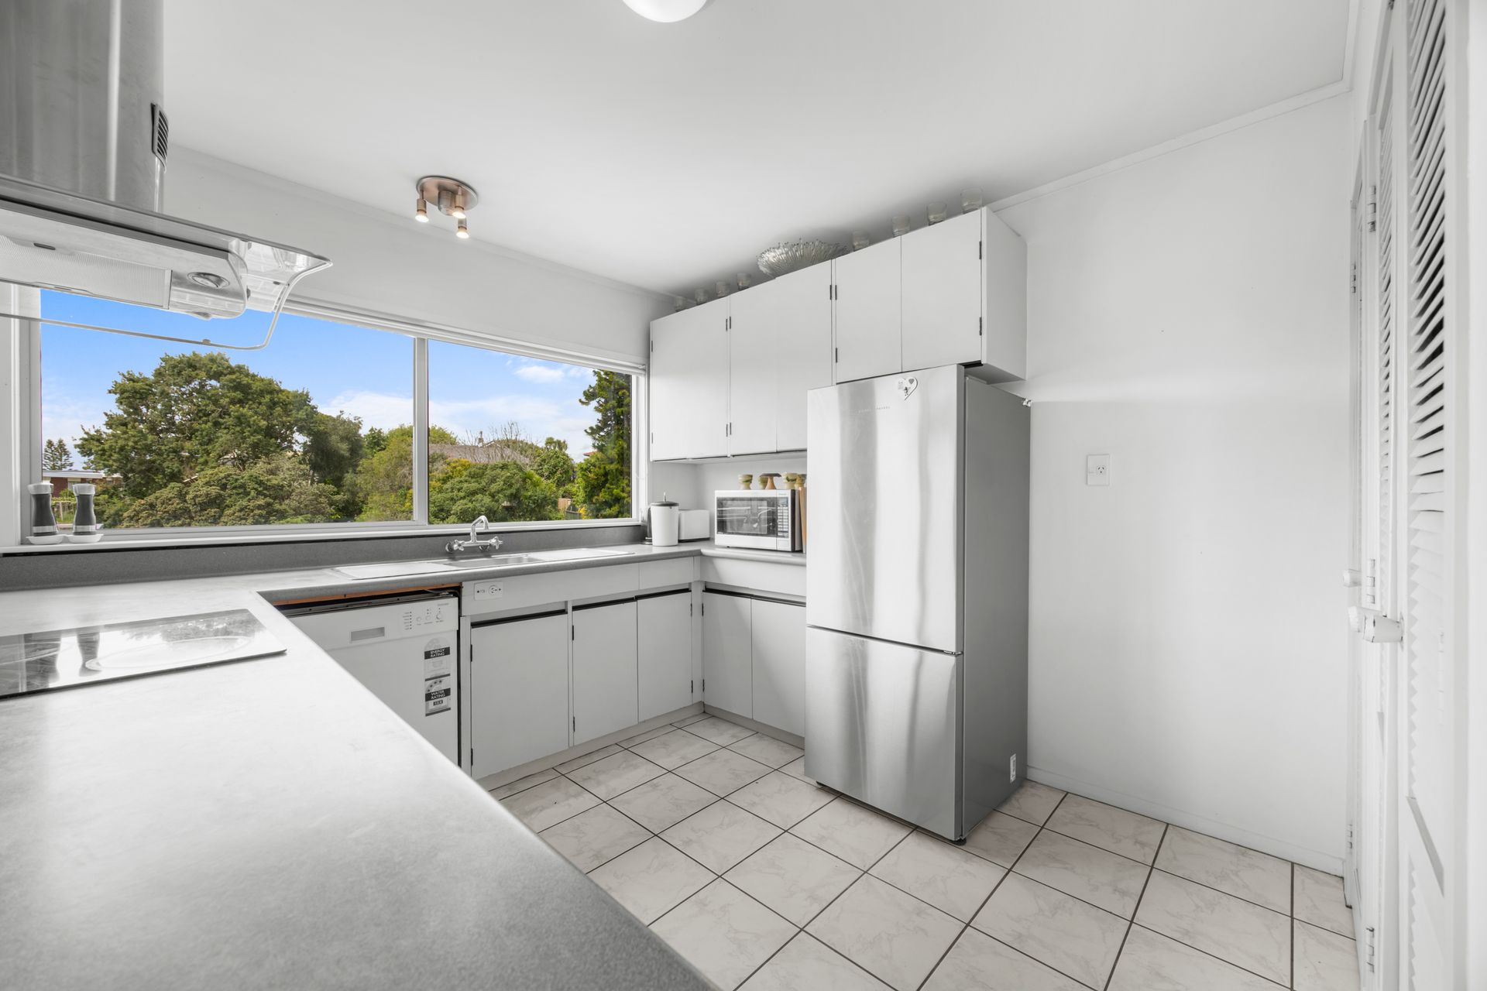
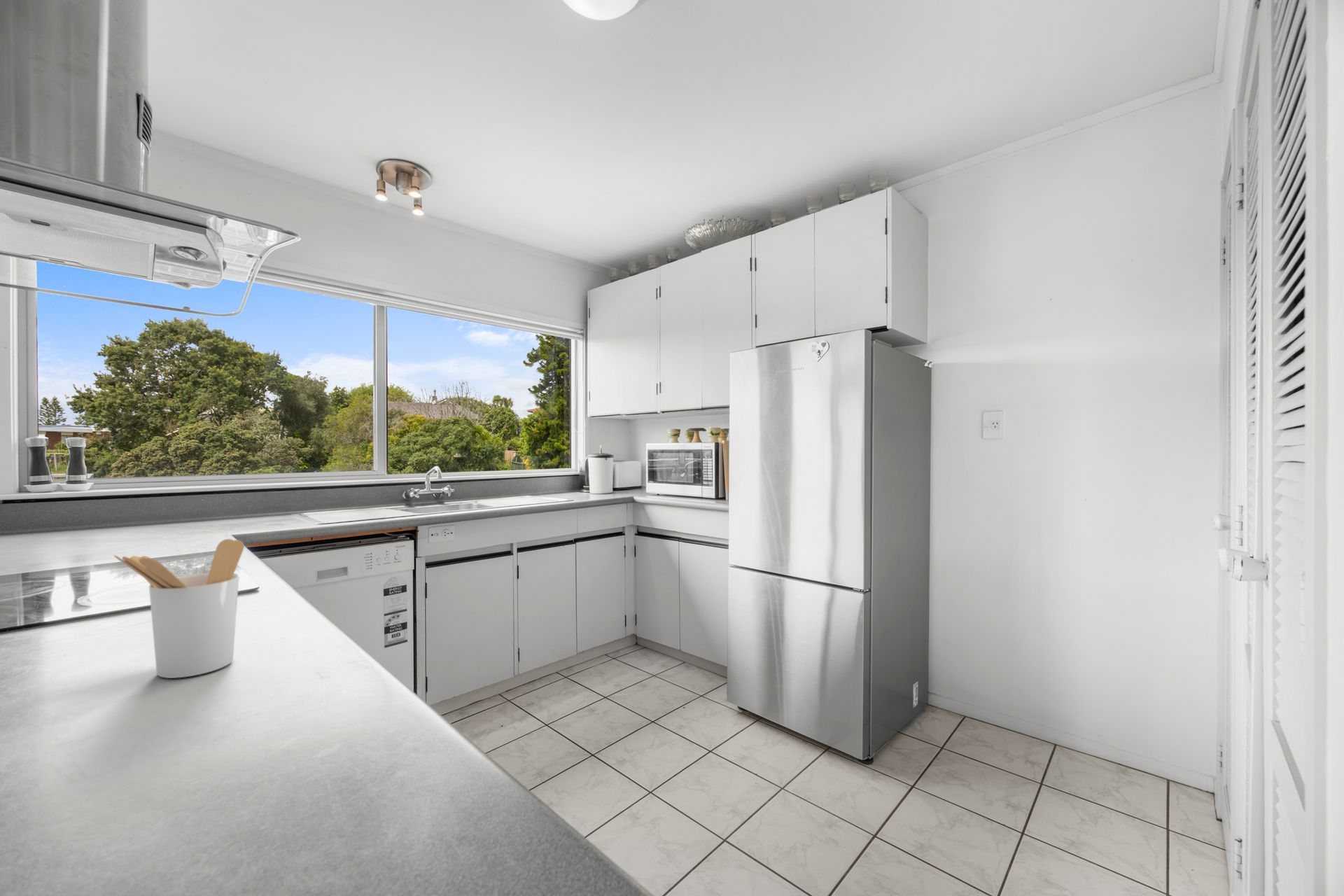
+ utensil holder (179, 607)
